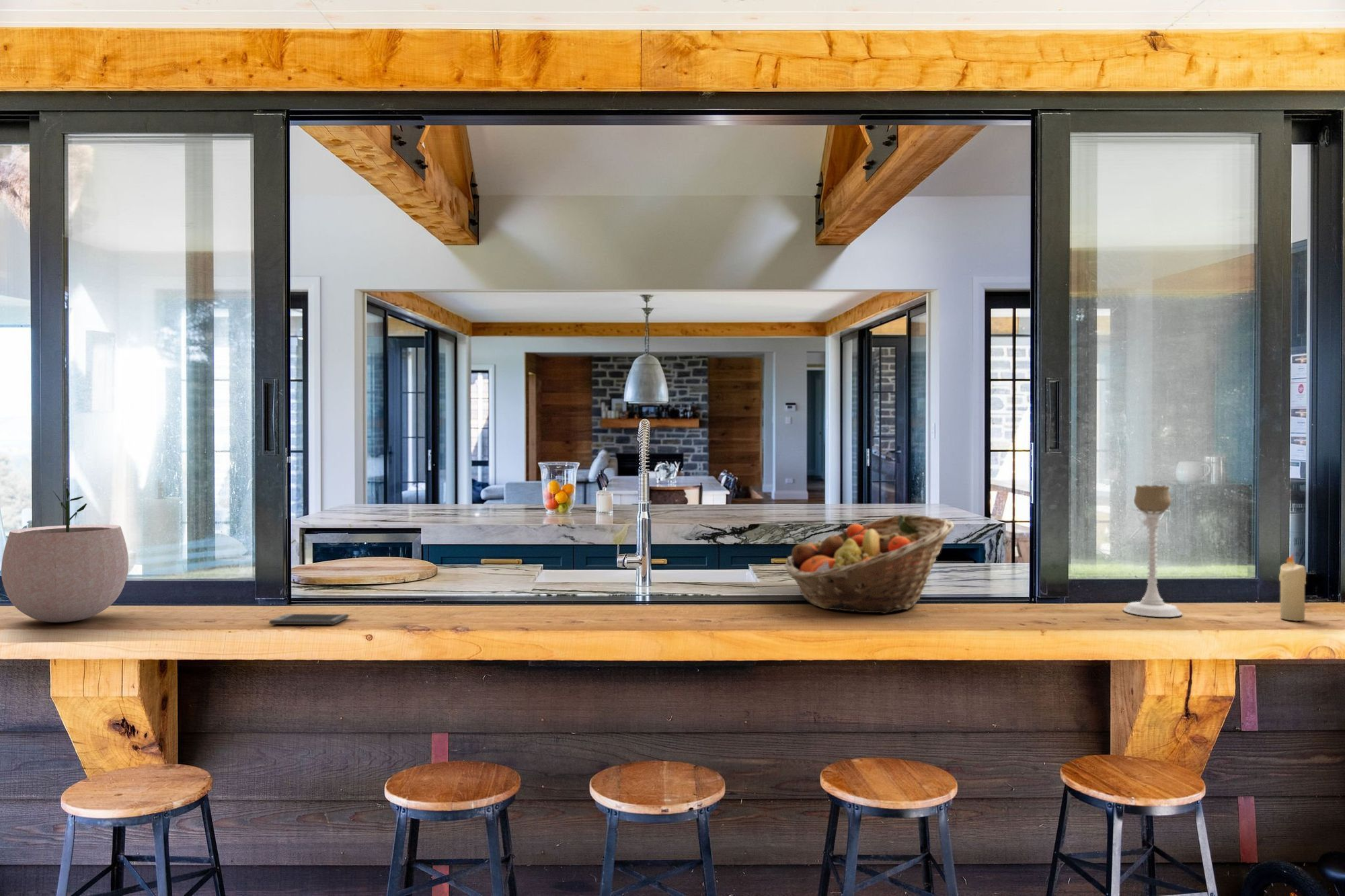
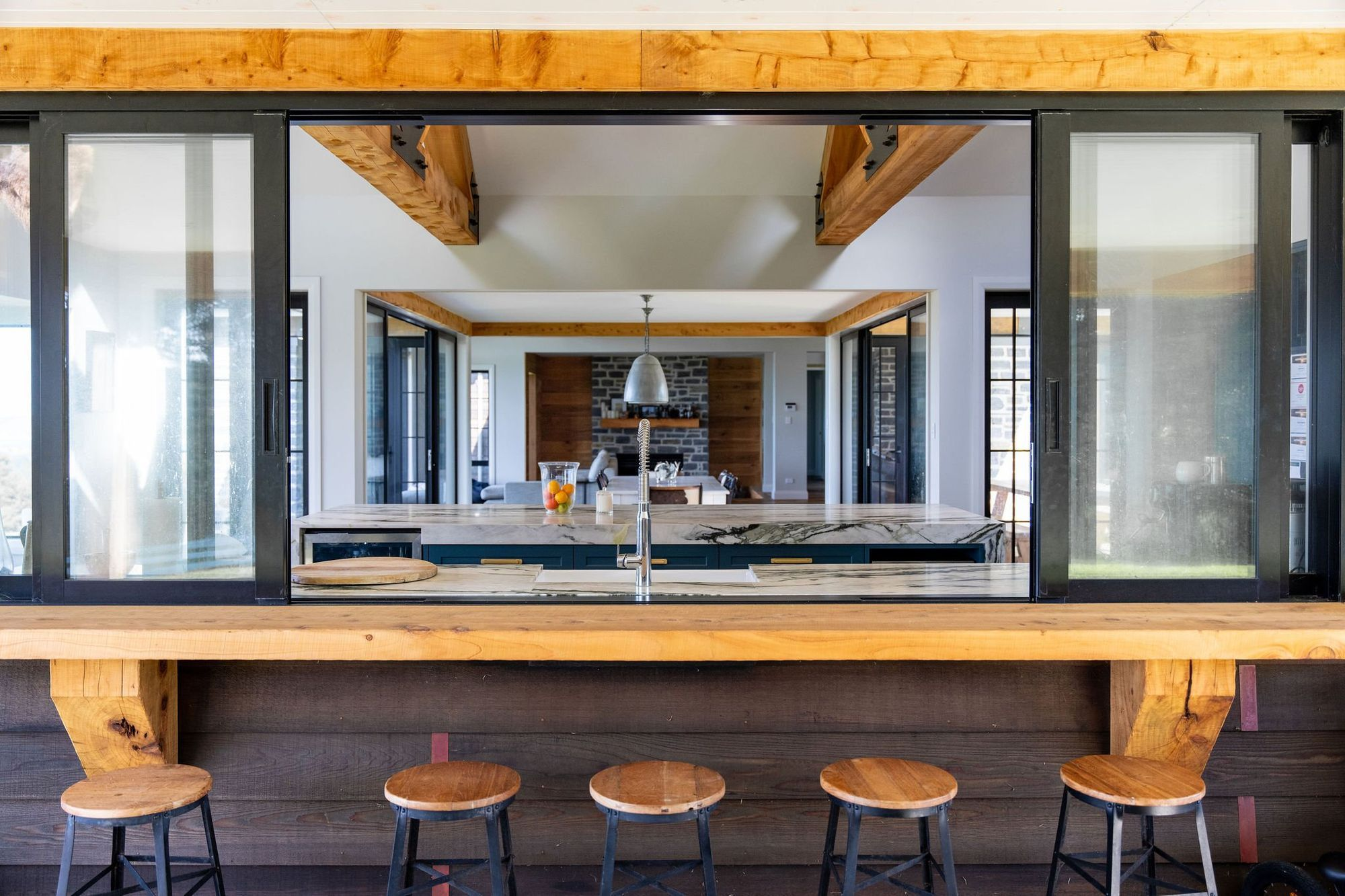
- plant pot (67, 554)
- fruit basket (867, 559)
- candle (1293, 586)
- candle holder (1152, 548)
- smartphone (309, 619)
